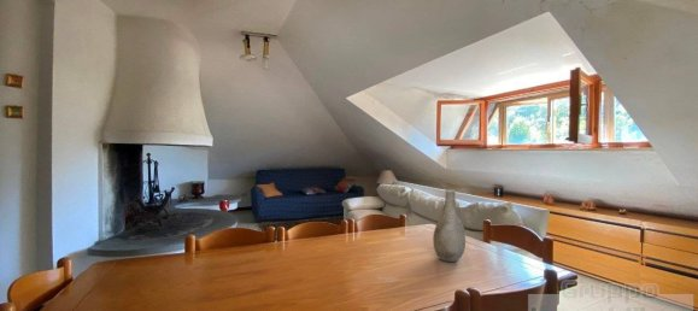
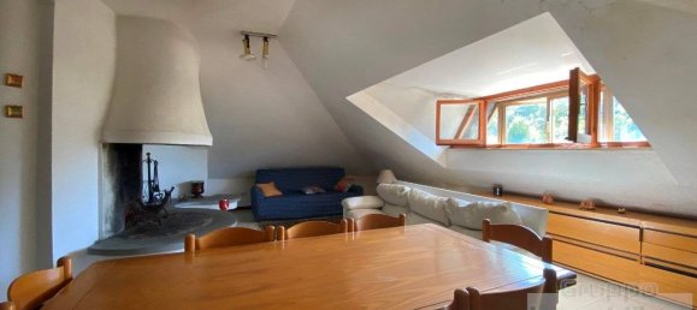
- vase (448, 224)
